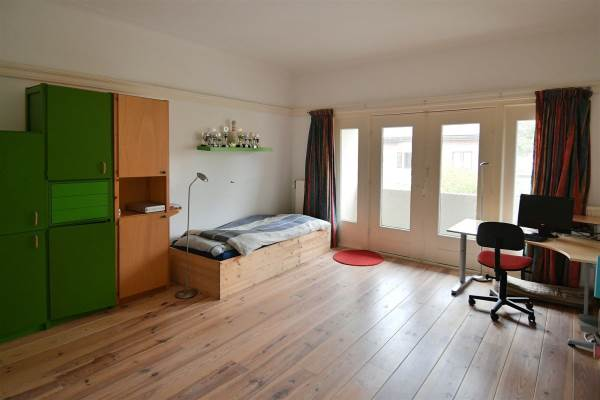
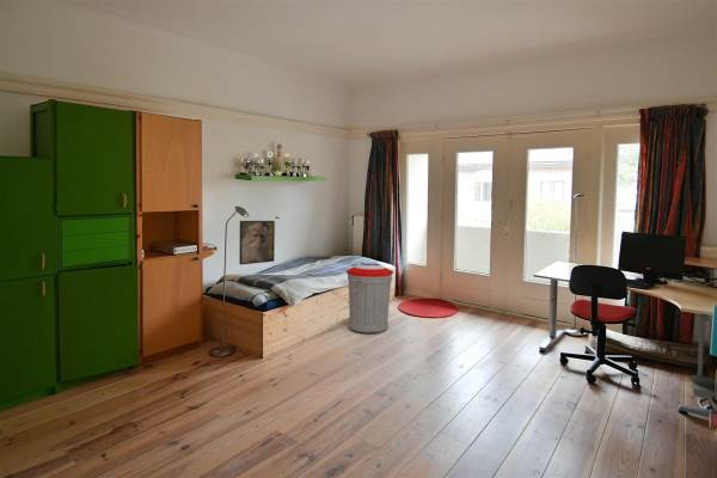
+ trash can (368, 295)
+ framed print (257, 241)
